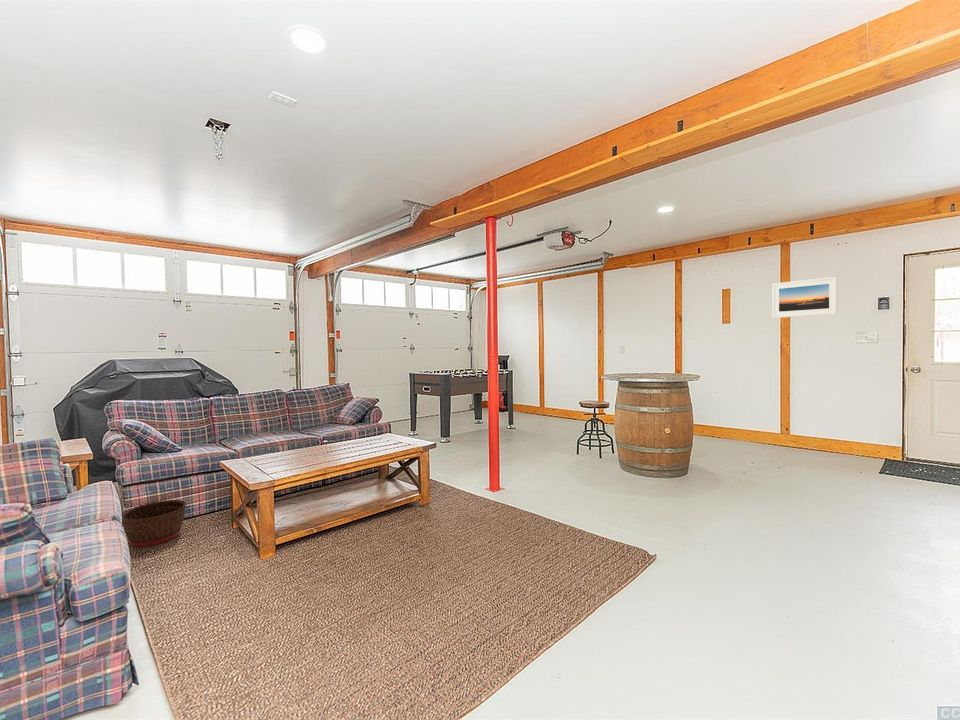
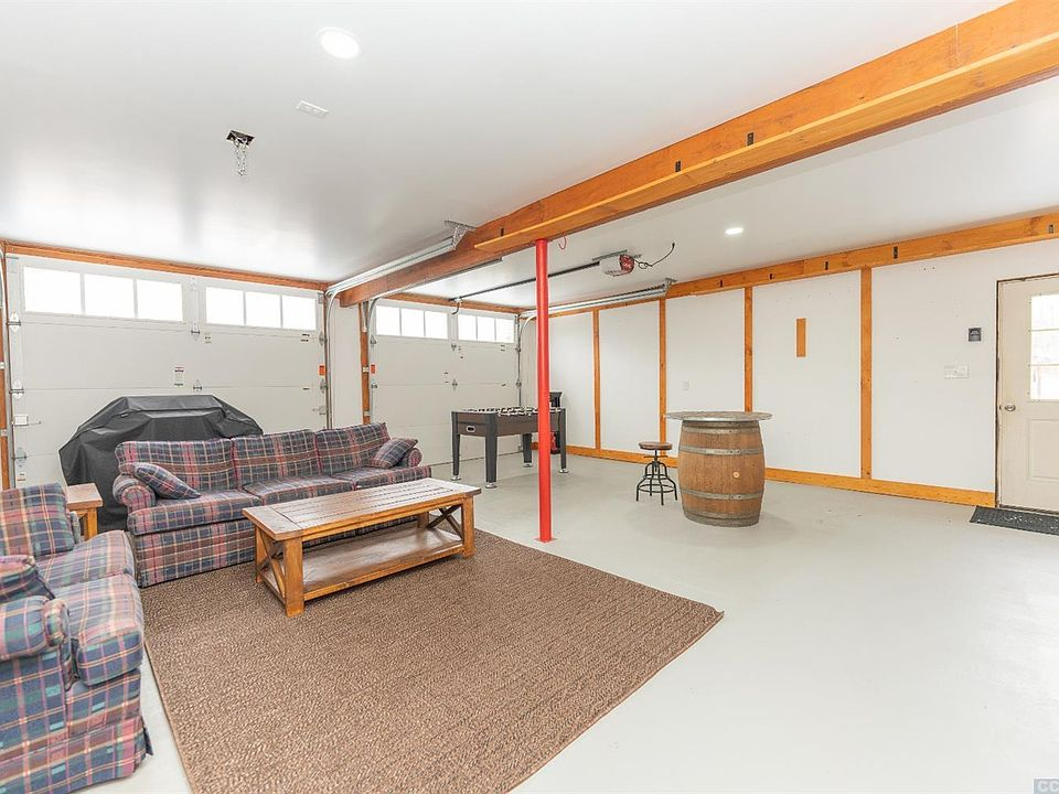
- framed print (803, 298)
- basket (154, 523)
